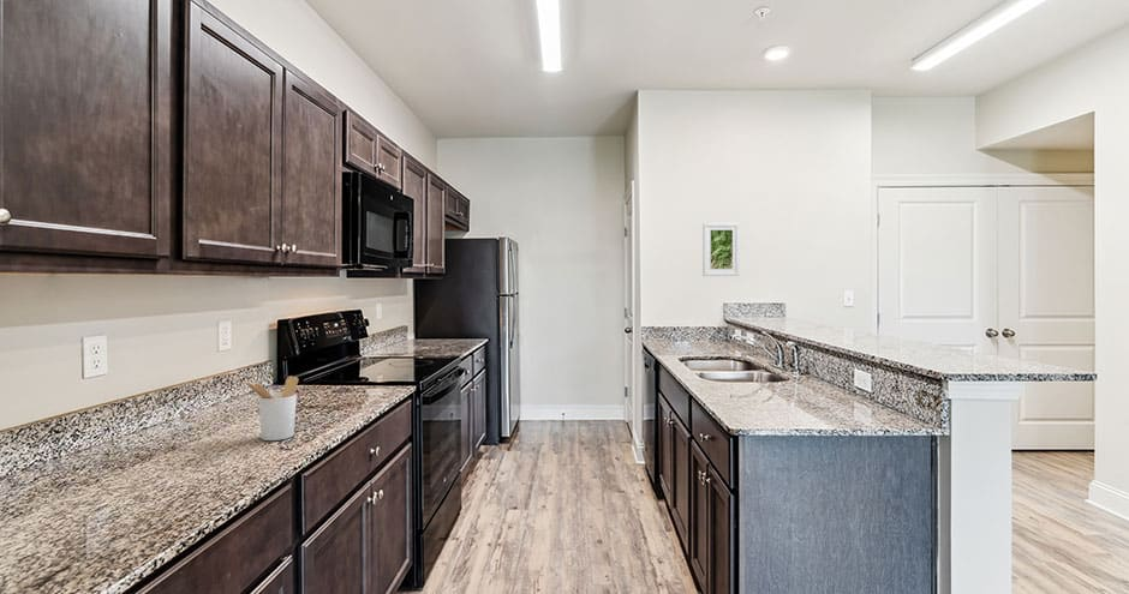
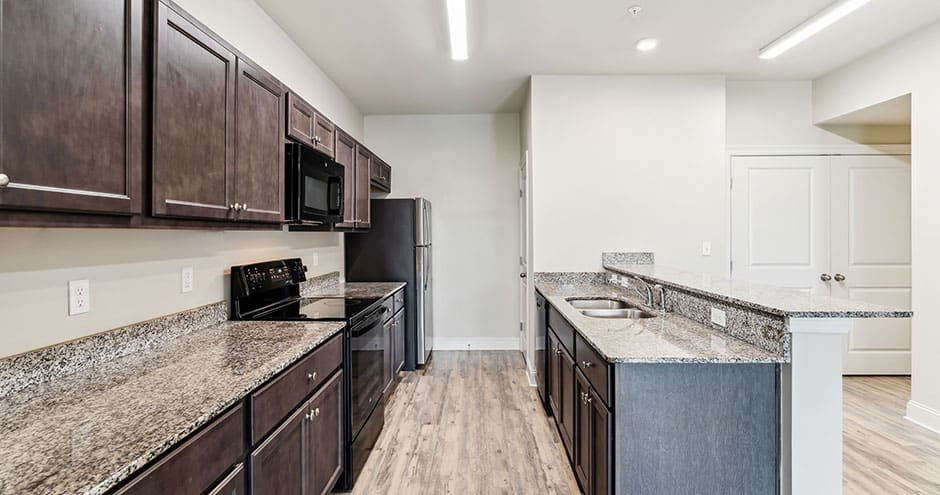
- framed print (721, 248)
- utensil holder (270, 407)
